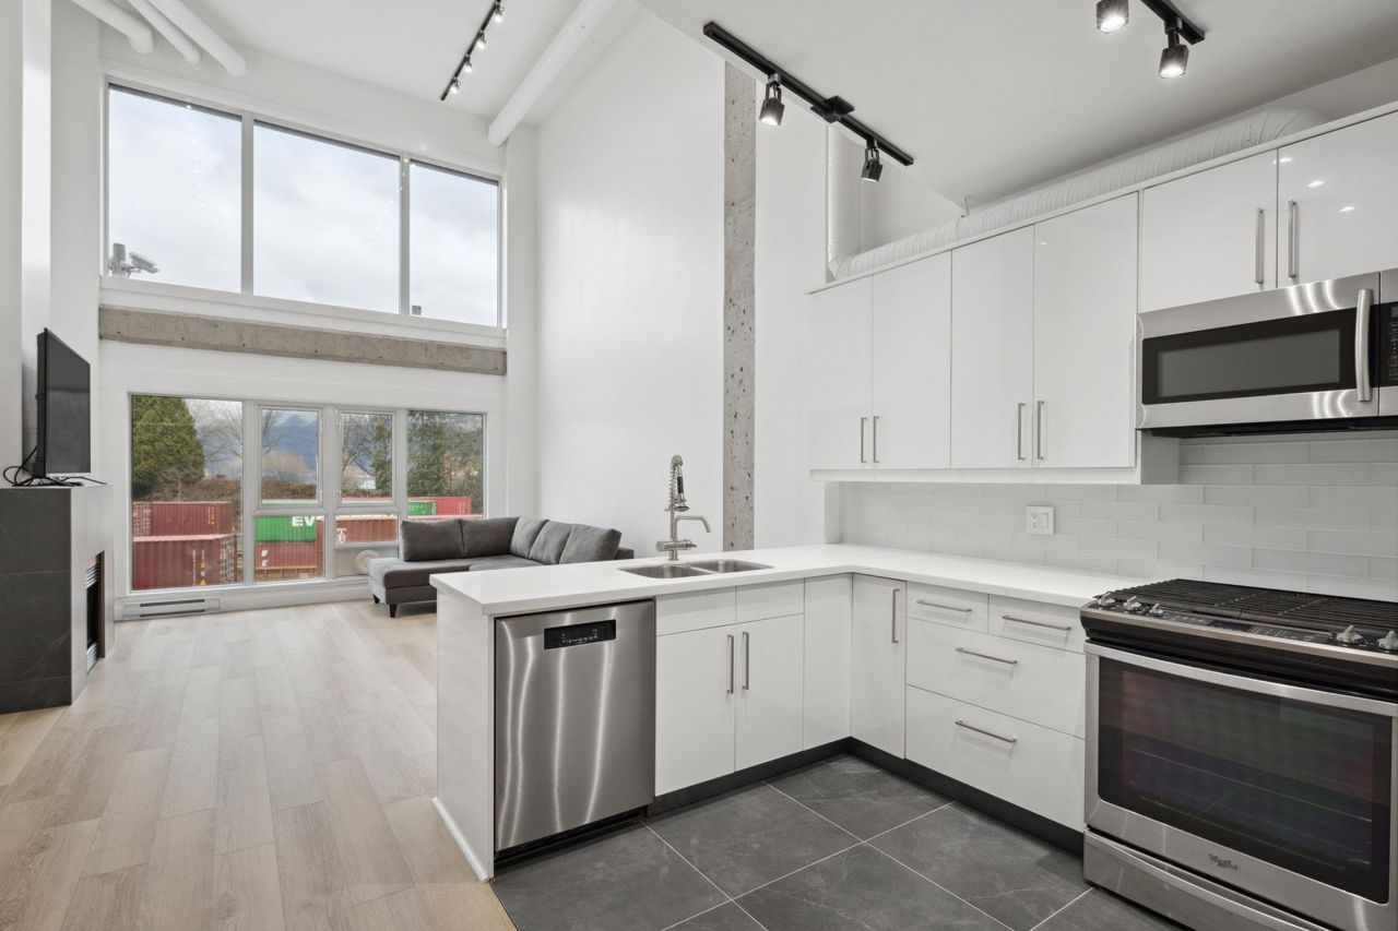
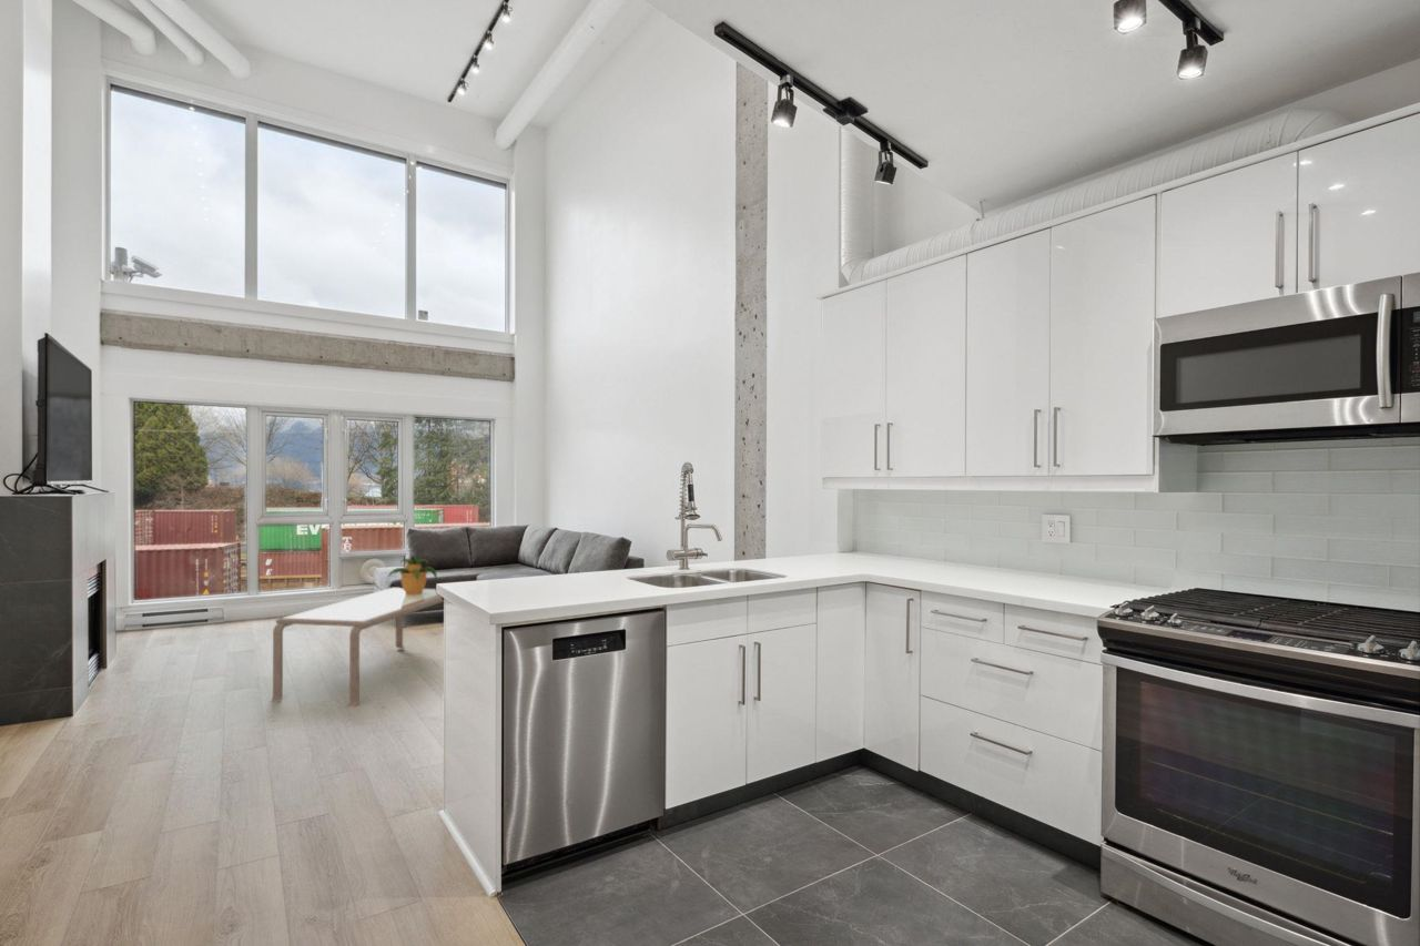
+ coffee table (375, 624)
+ potted plant (410, 573)
